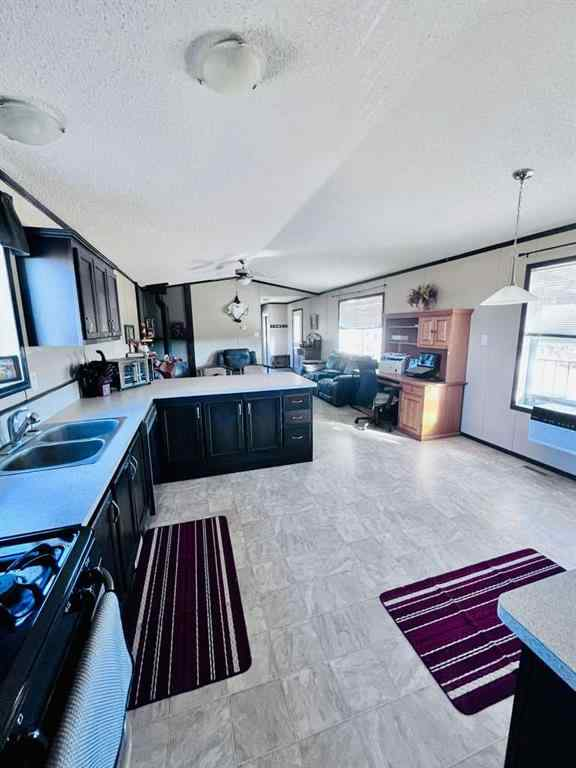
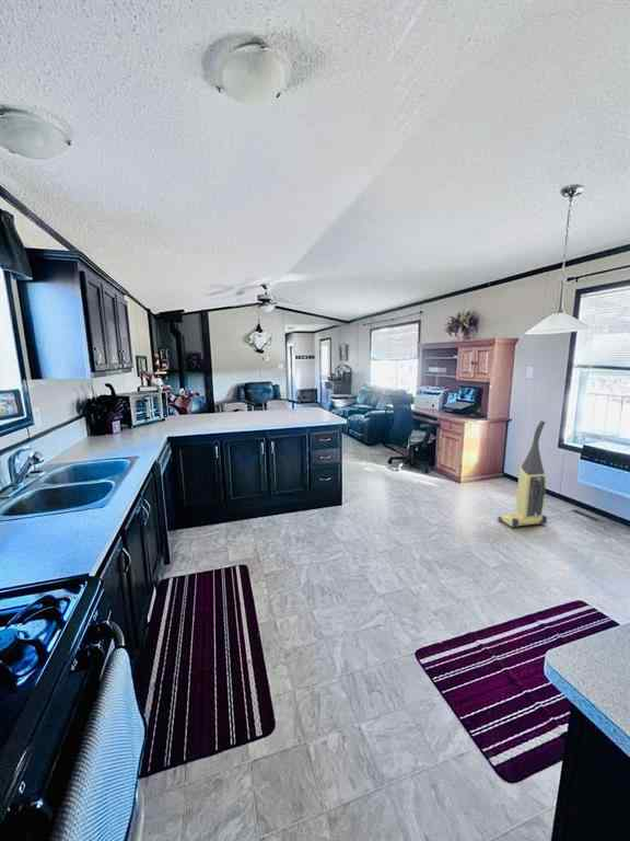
+ vacuum cleaner (527, 472)
